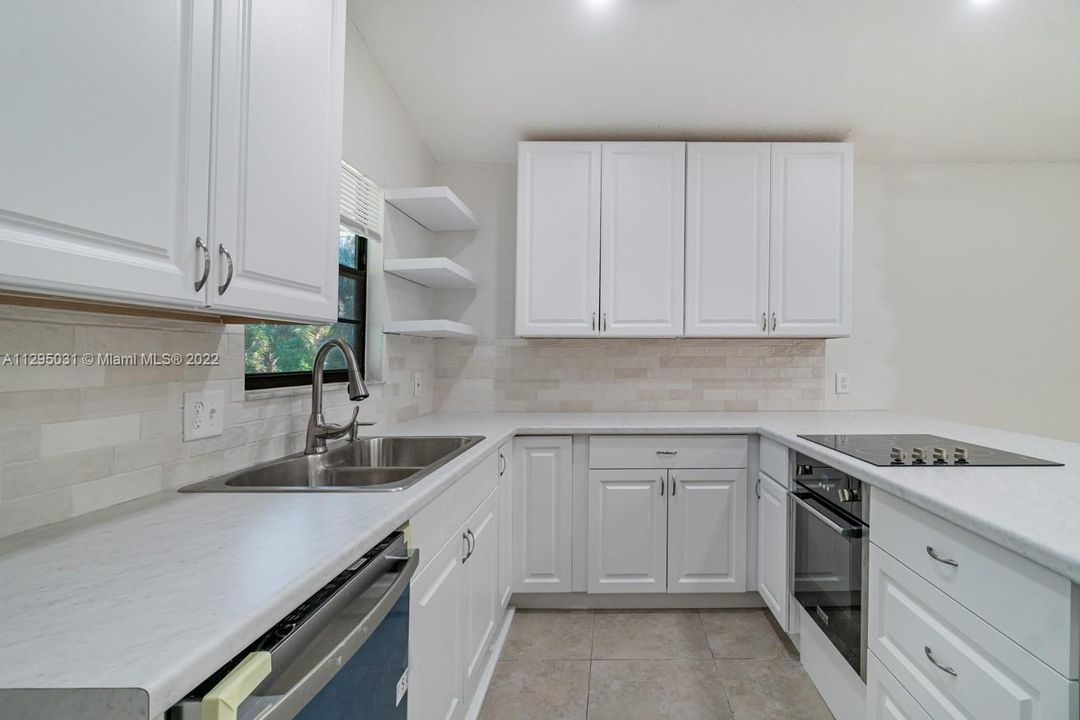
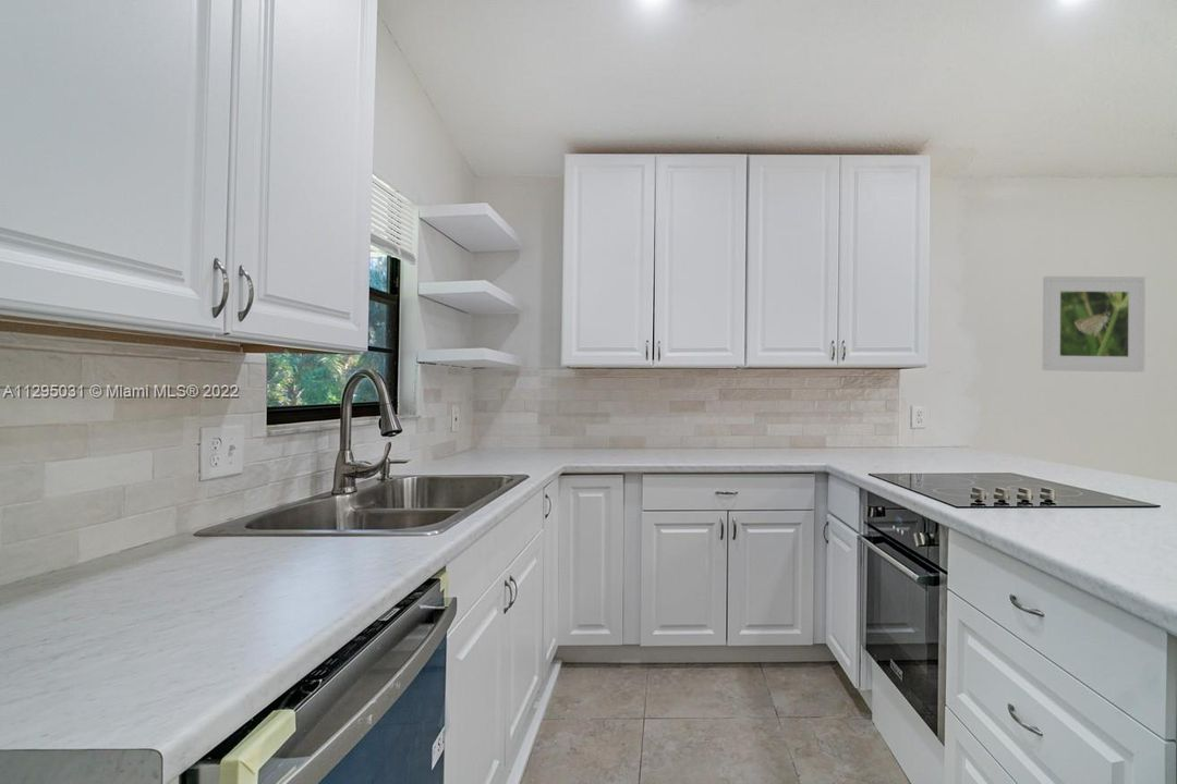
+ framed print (1093, 323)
